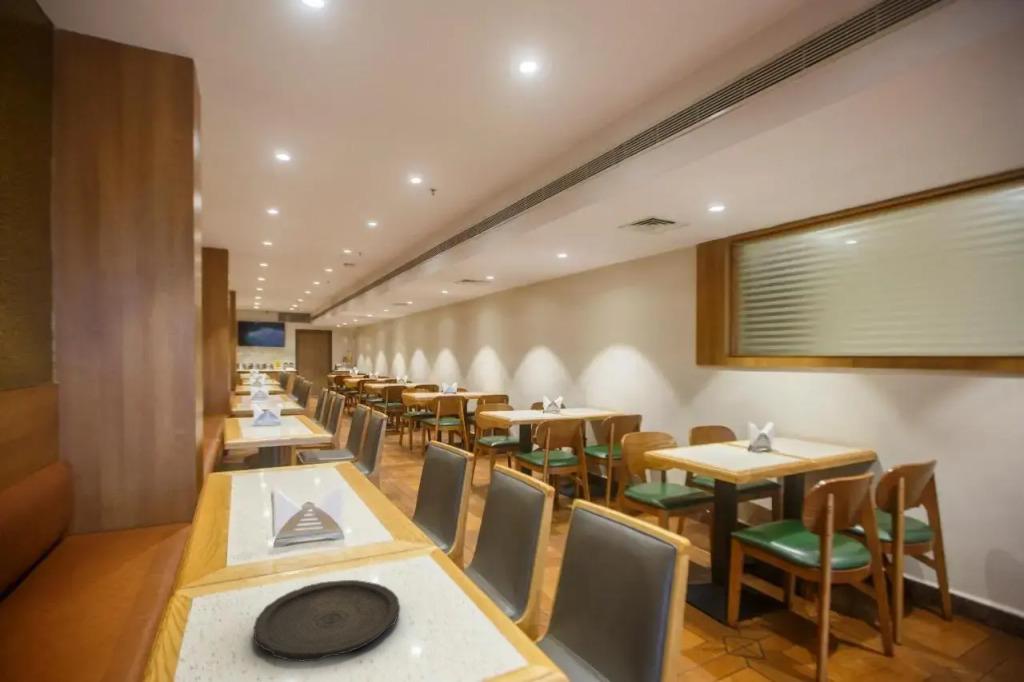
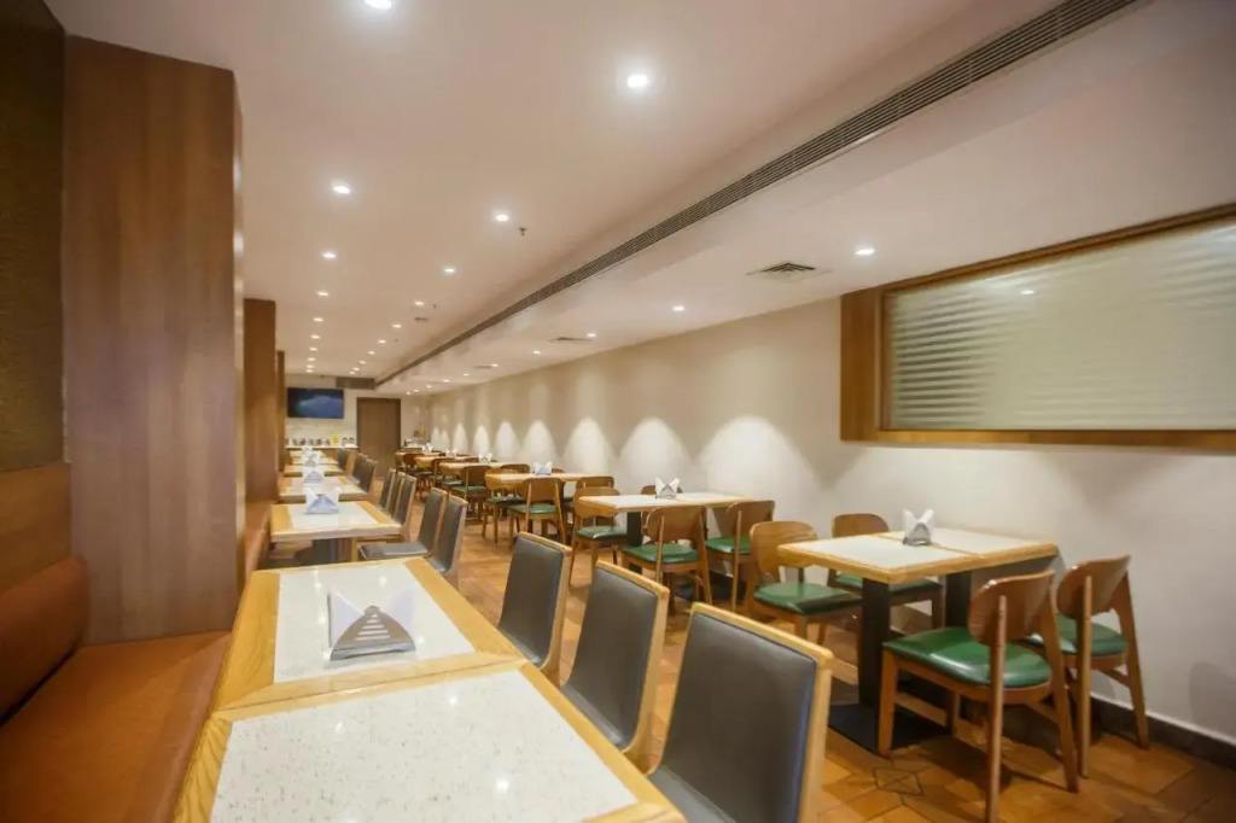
- plate (329, 617)
